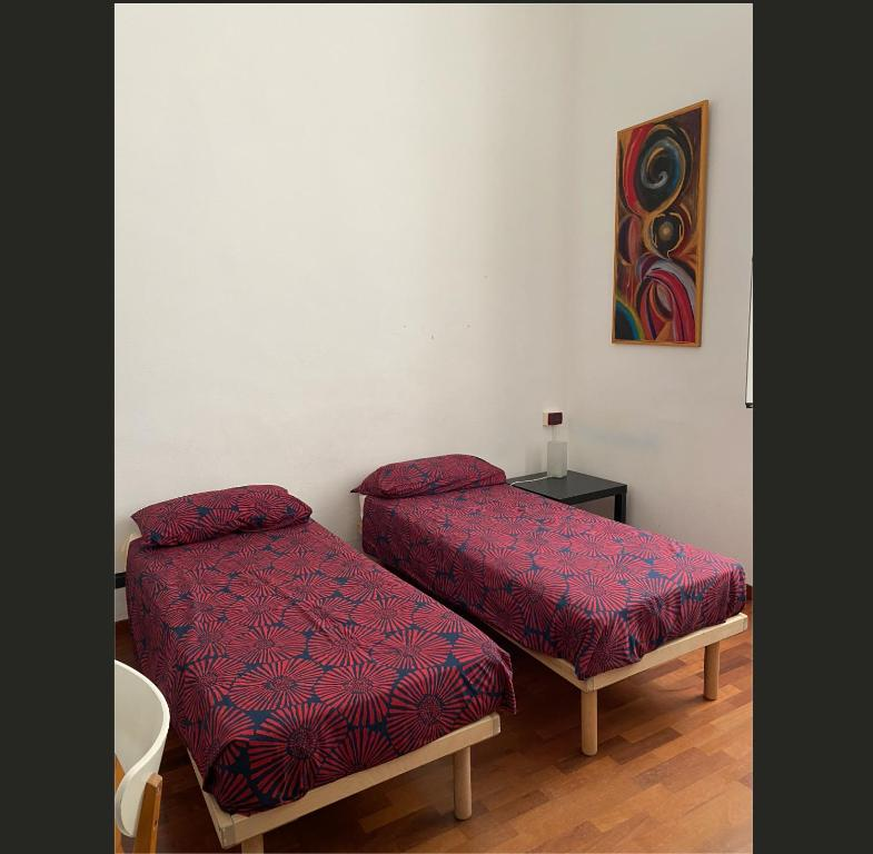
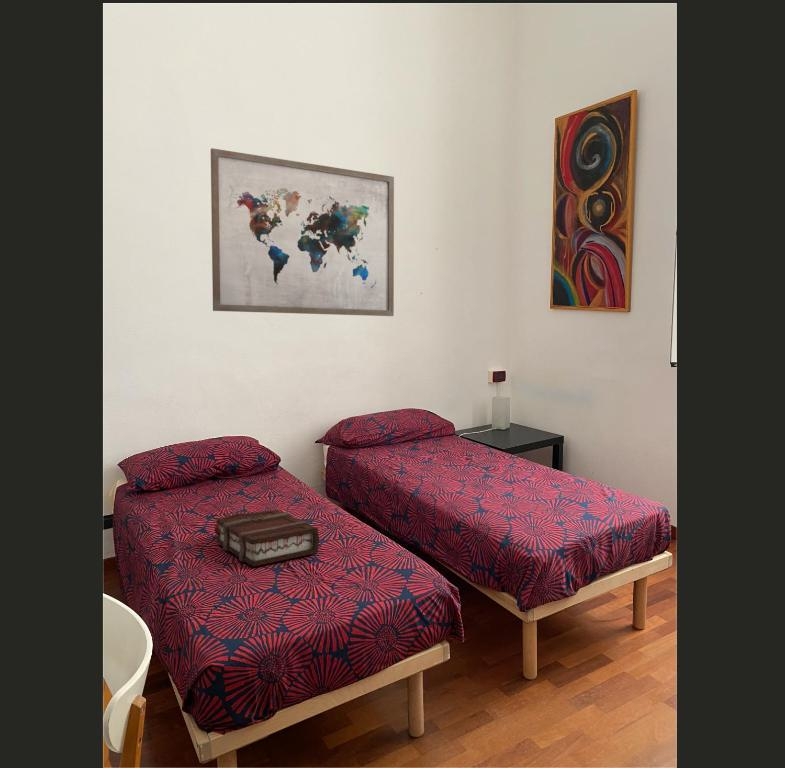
+ wall art (309, 239)
+ book (263, 532)
